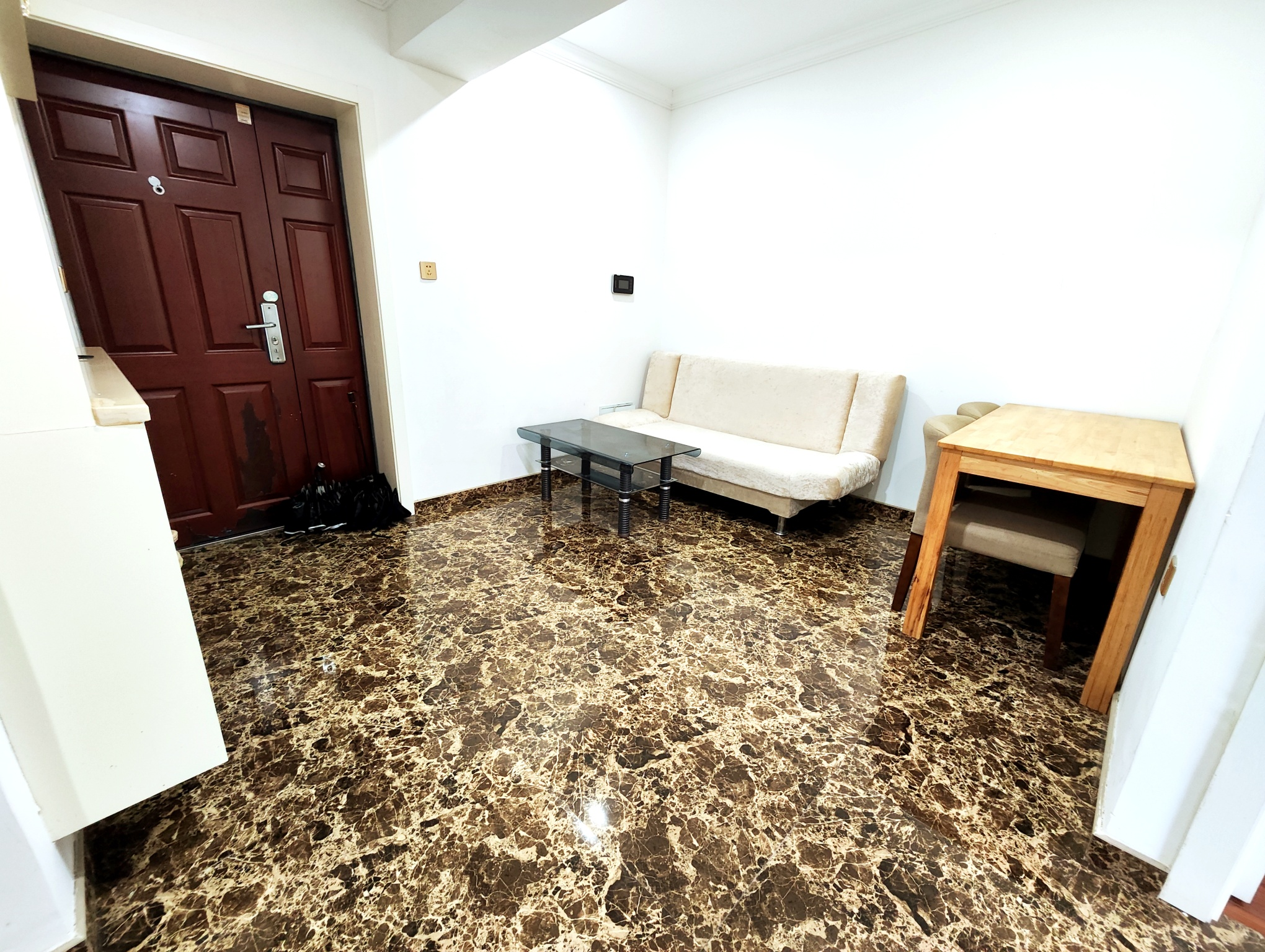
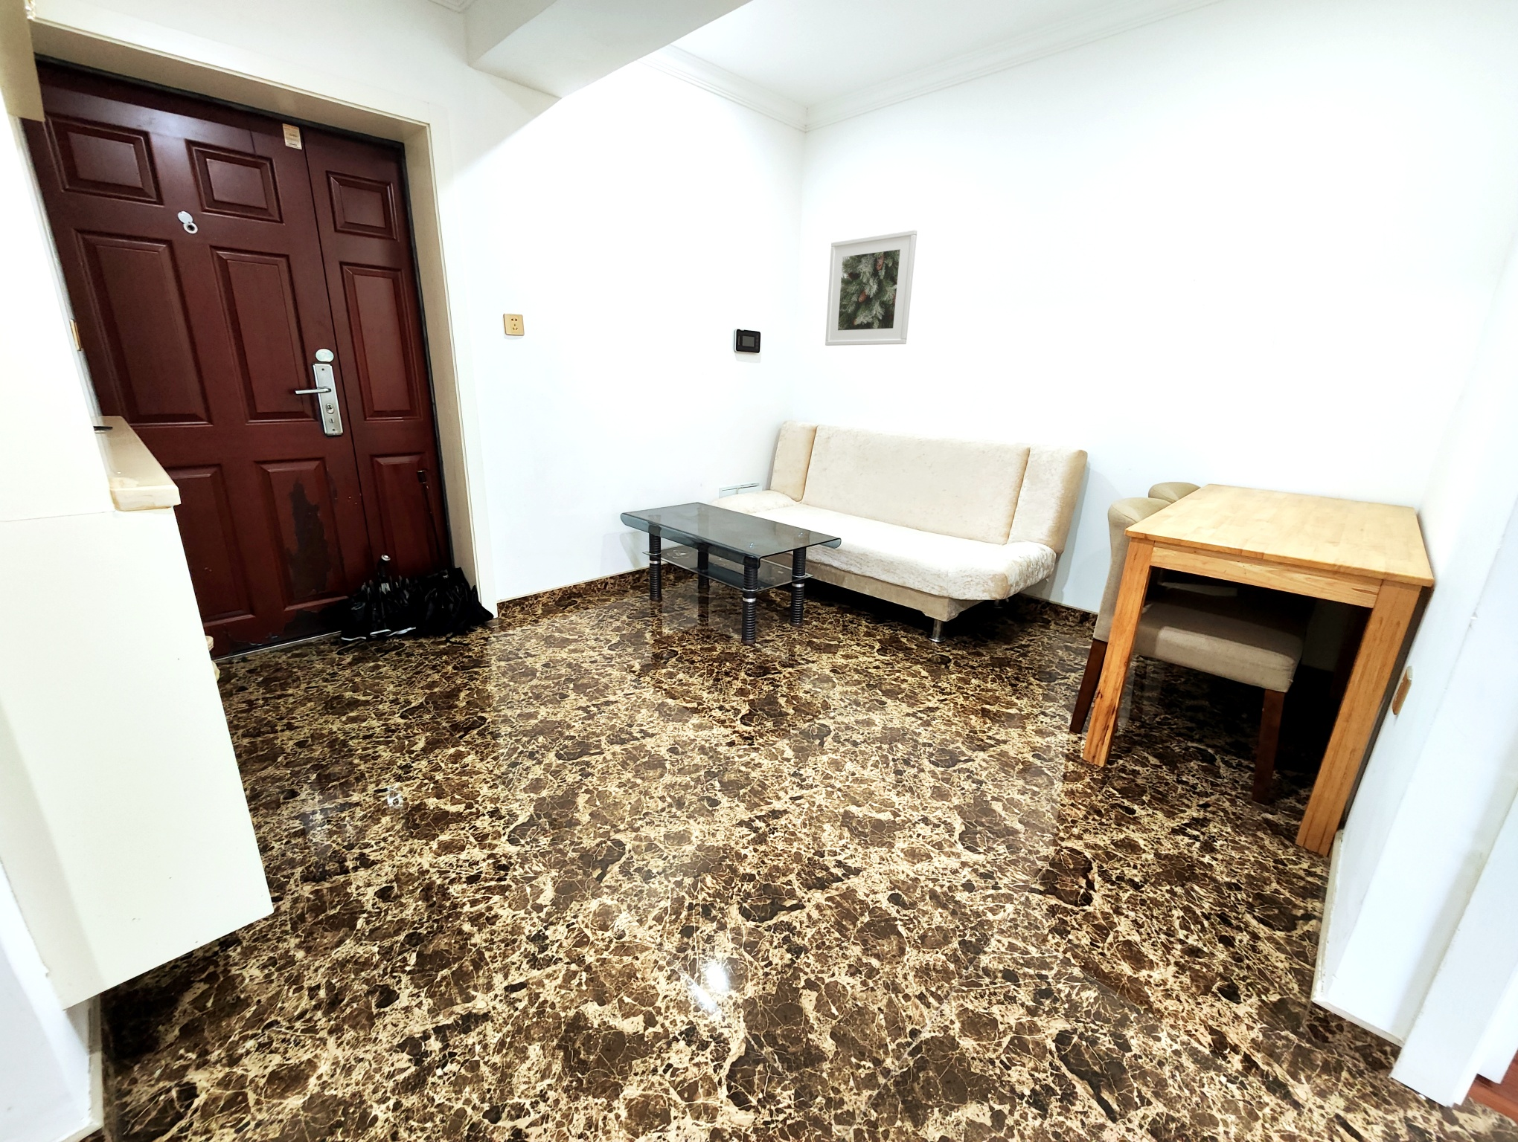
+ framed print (868, 291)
